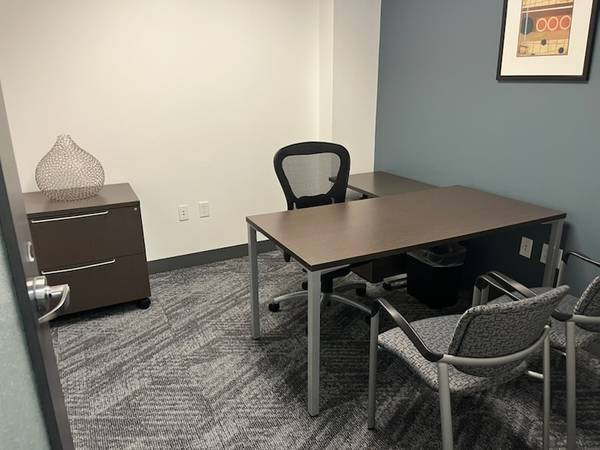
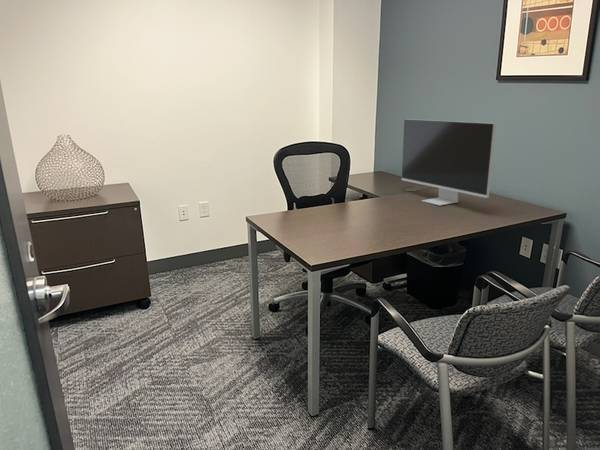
+ monitor (442, 162)
